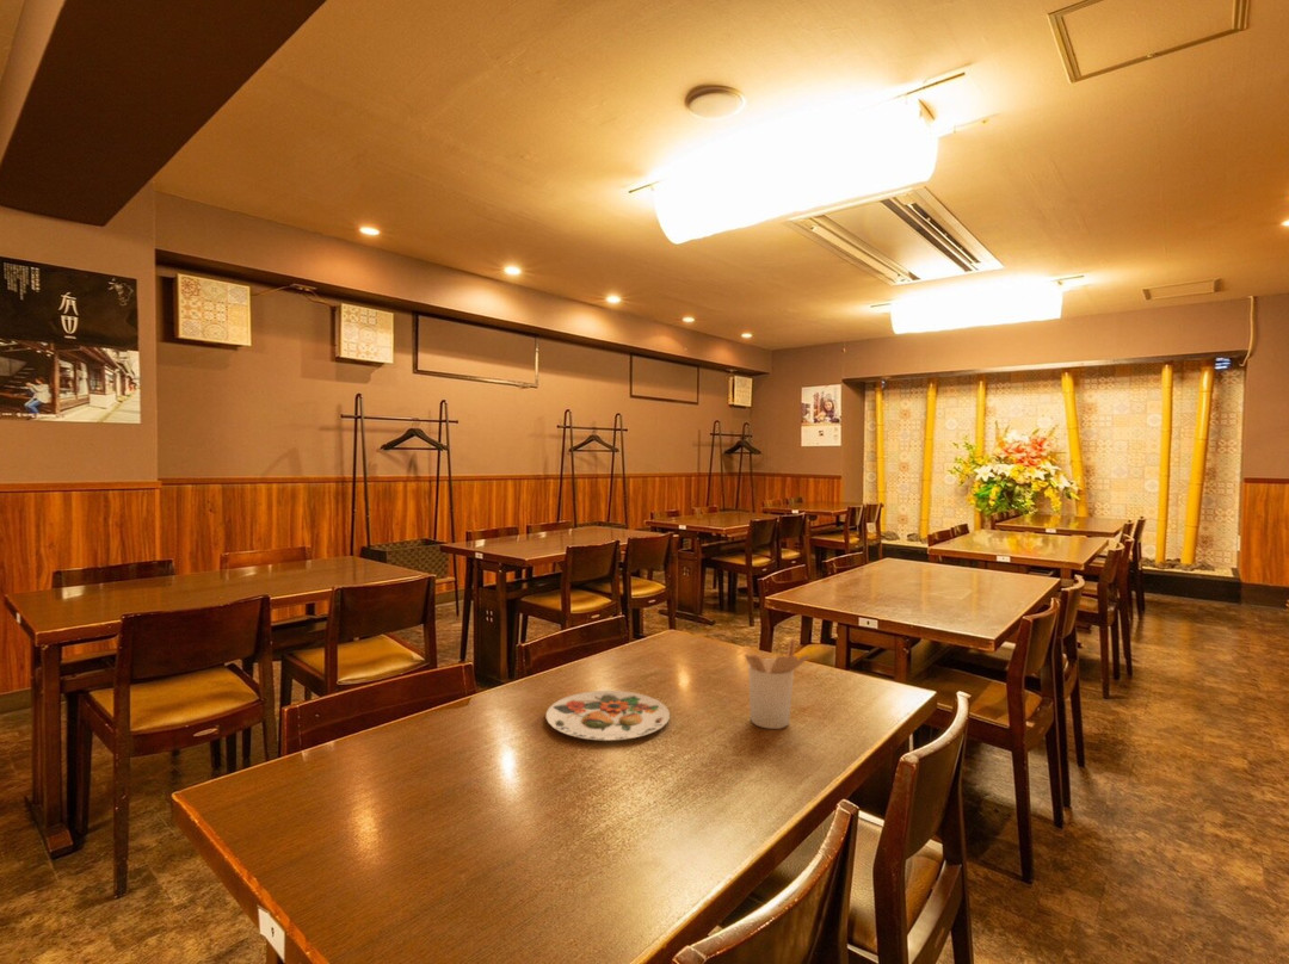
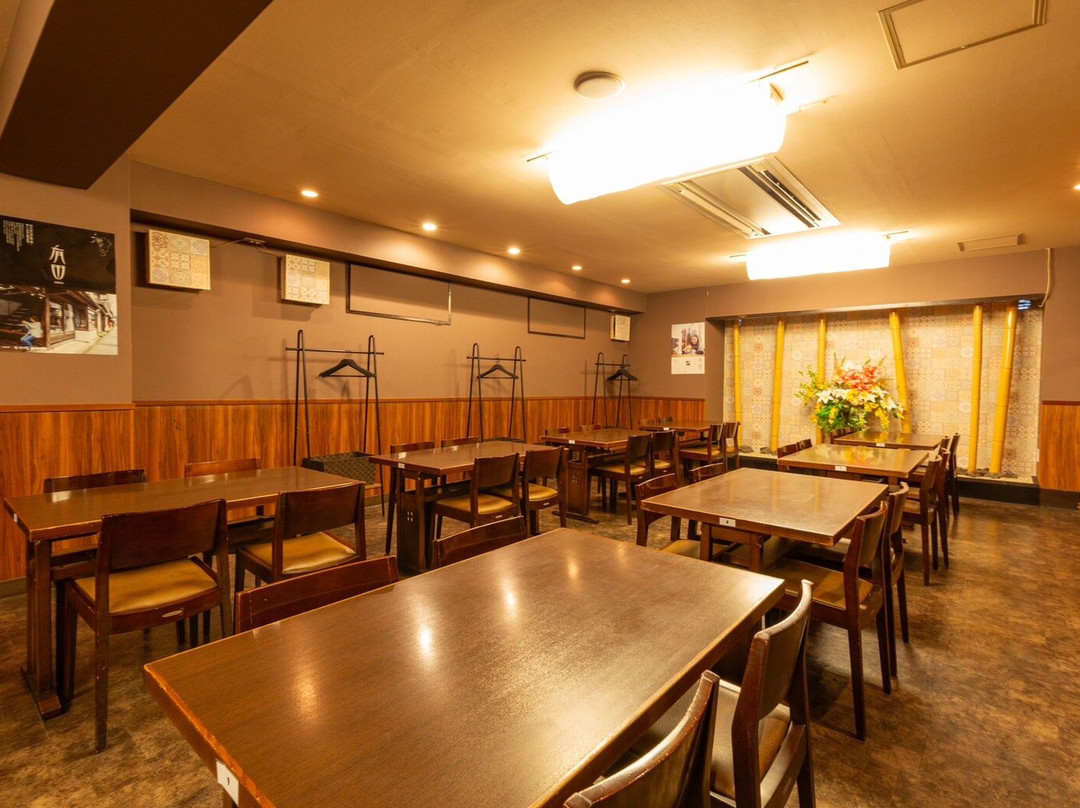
- plate (608, 715)
- utensil holder (777, 684)
